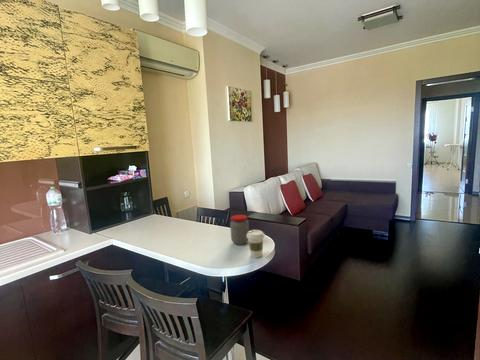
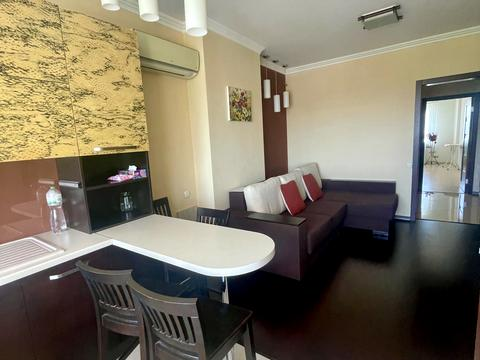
- jar (239, 229)
- coffee cup (255, 243)
